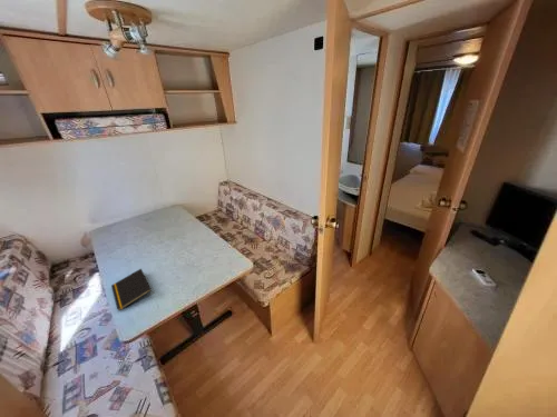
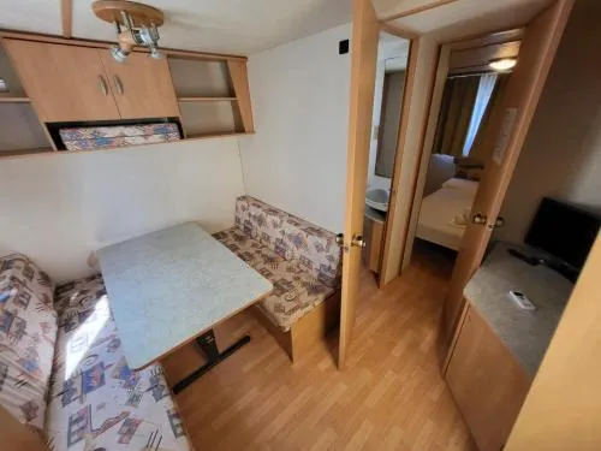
- notepad (130, 287)
